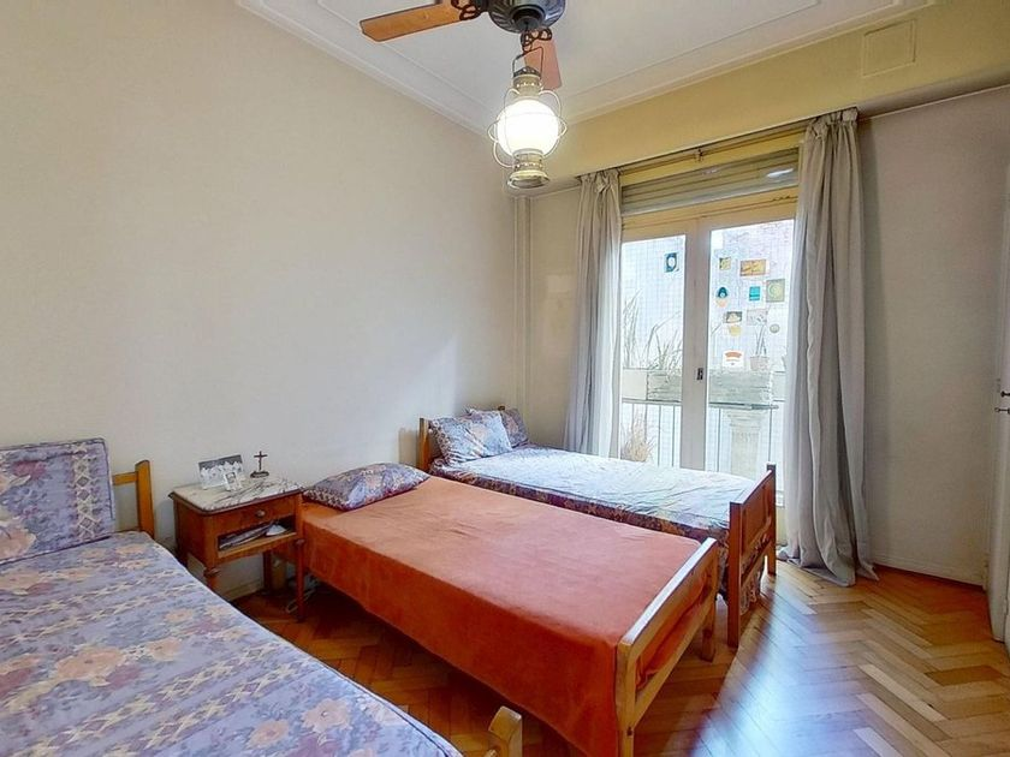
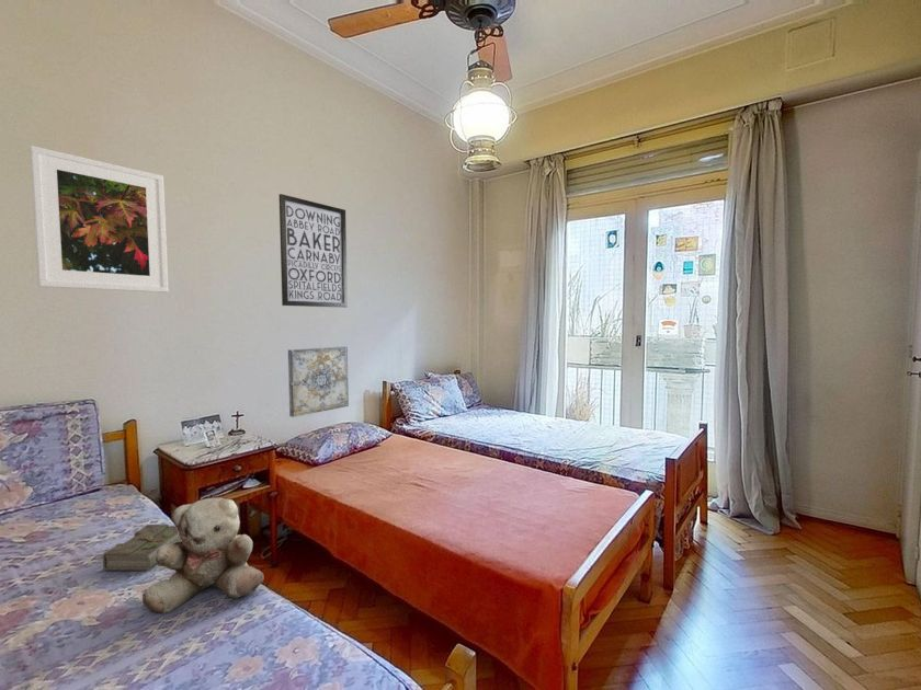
+ wall art (319, 379)
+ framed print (105, 226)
+ teddy bear (202, 552)
+ diary (151, 544)
+ wall art (315, 254)
